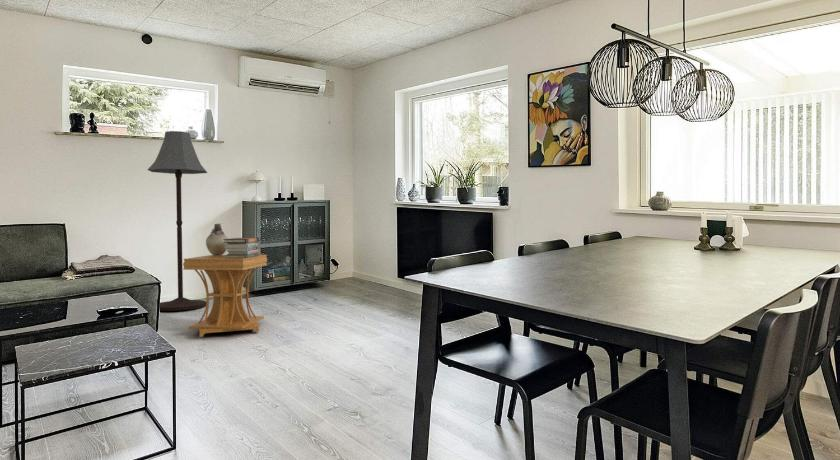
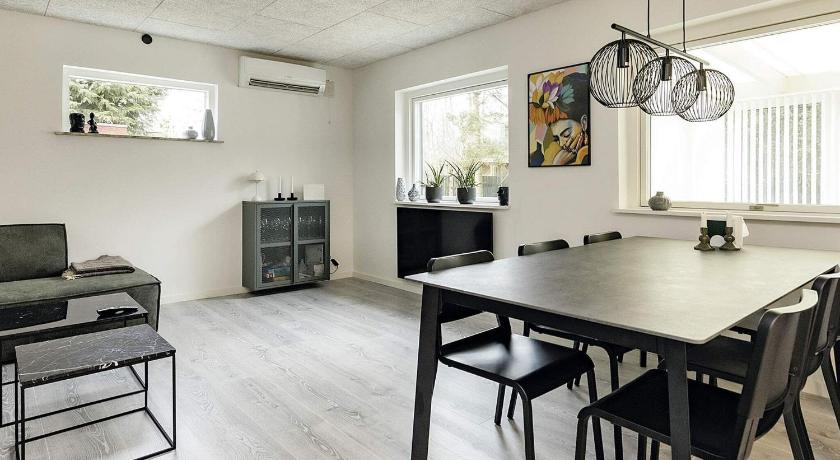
- floor lamp (179, 220)
- side table (227, 292)
- vase (217, 239)
- book stack (242, 247)
